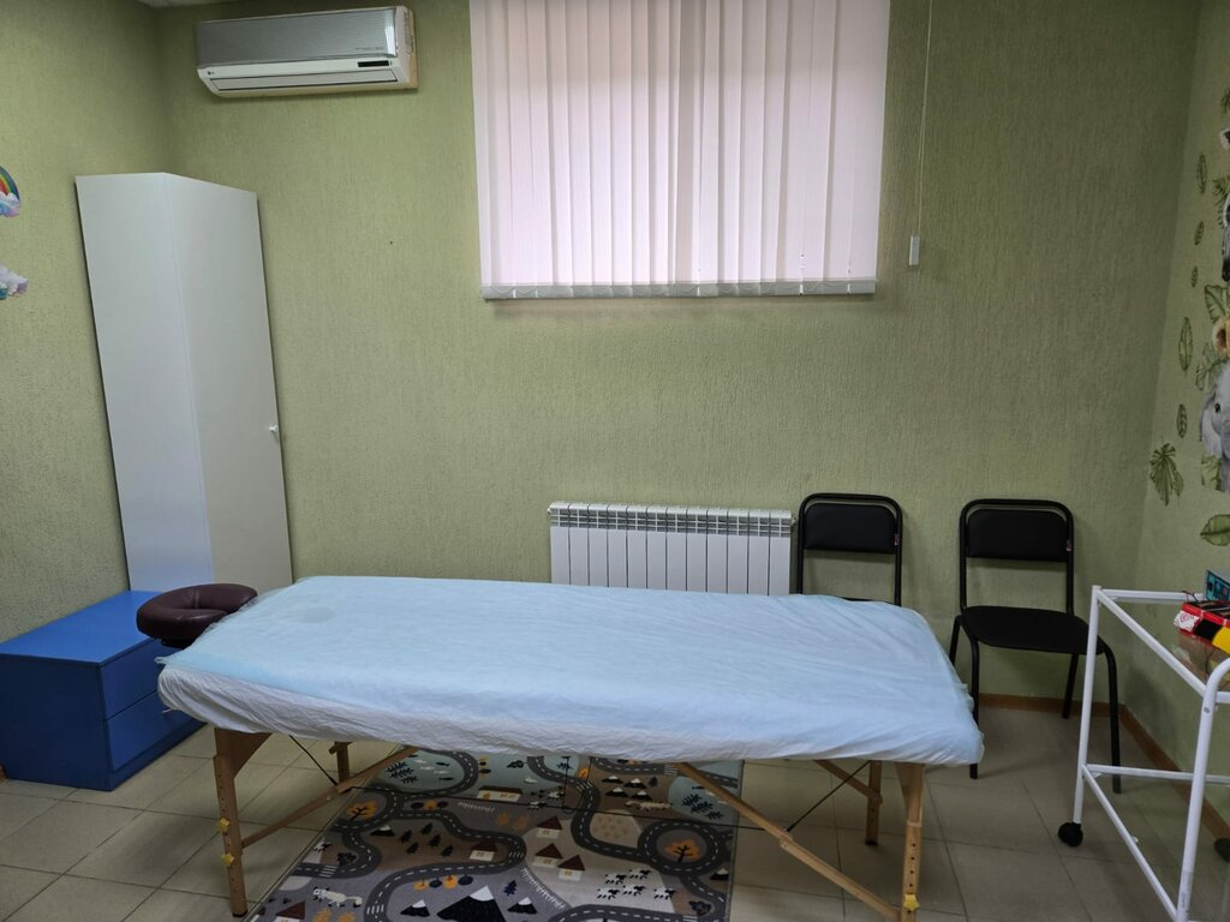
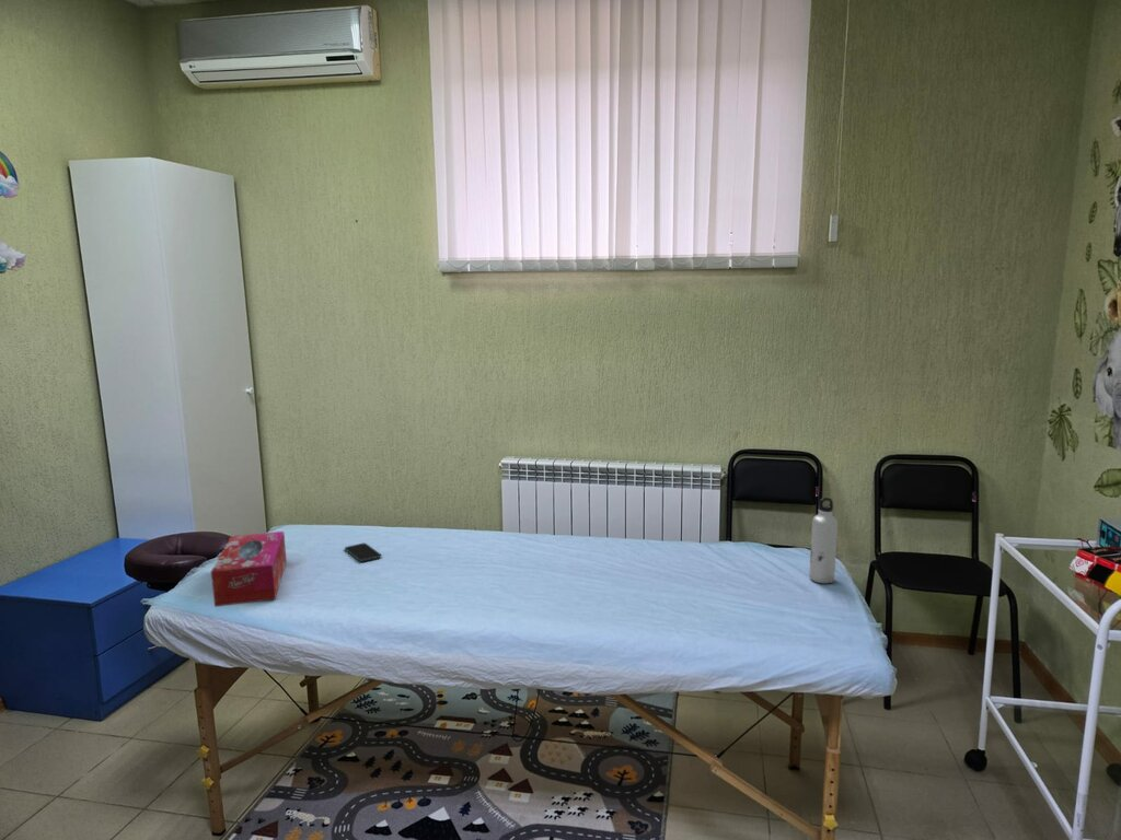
+ smartphone (362, 551)
+ water bottle (823, 538)
+ tissue box (252, 565)
